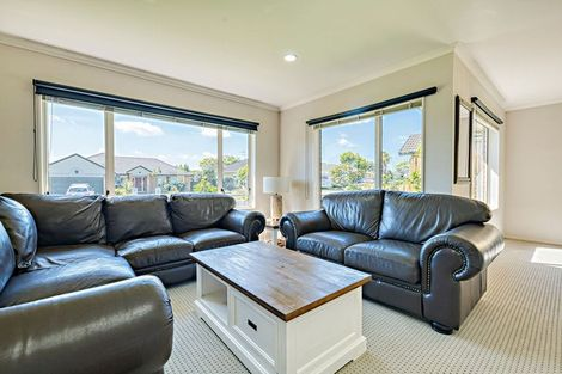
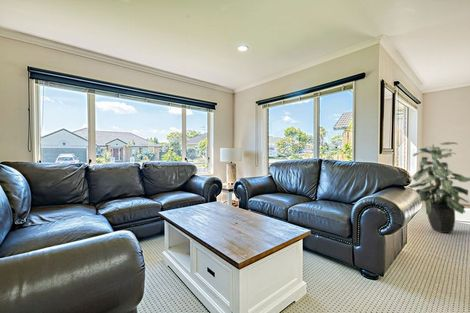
+ indoor plant (439, 187)
